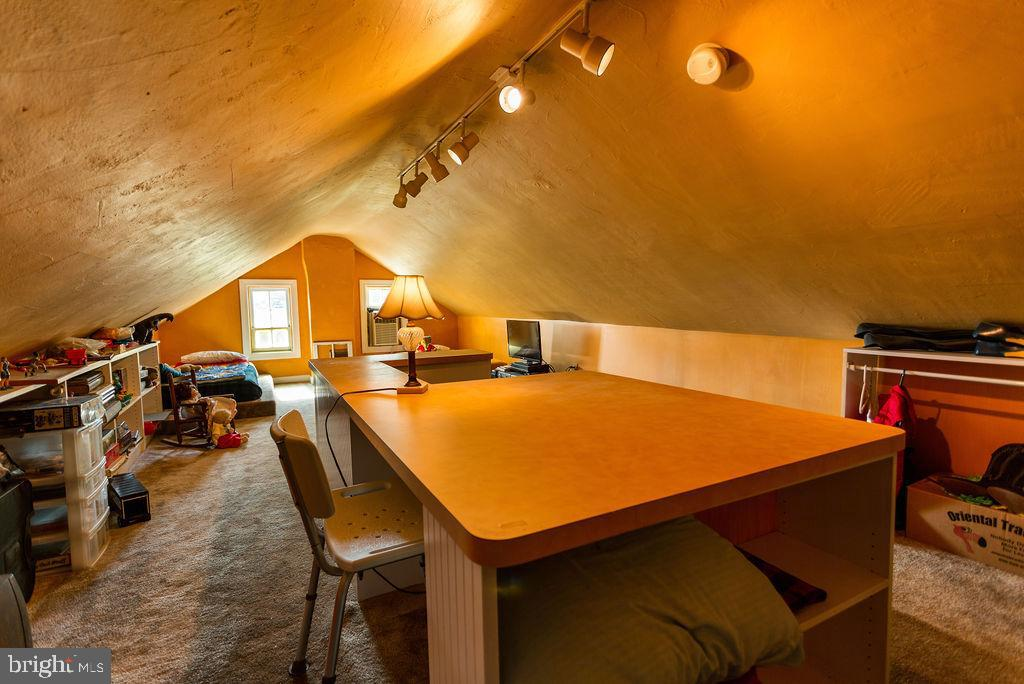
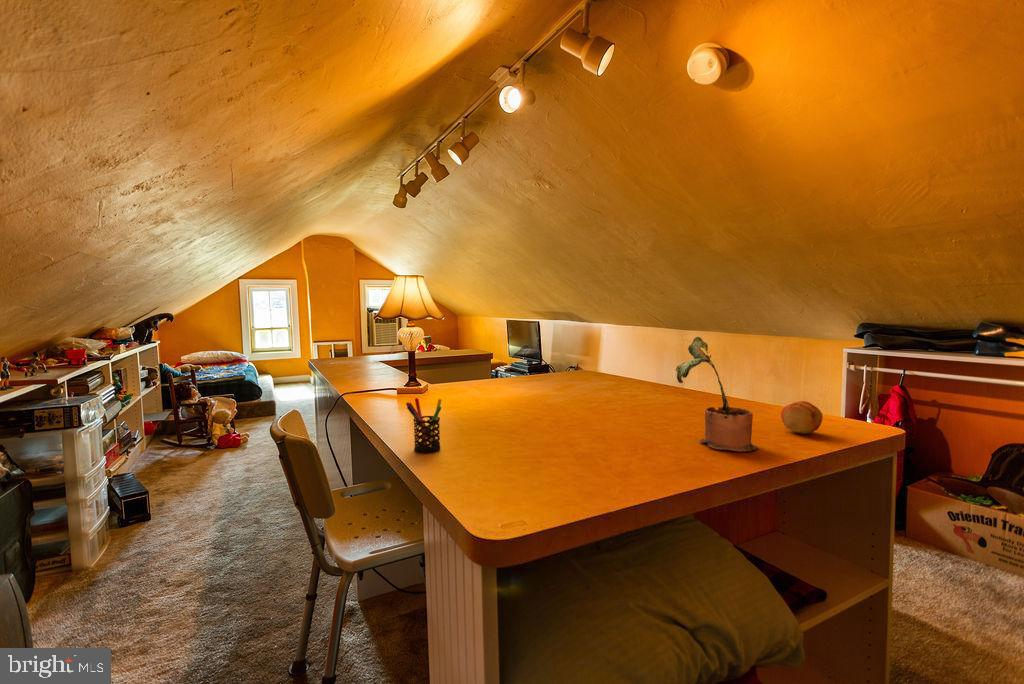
+ fruit (801, 416)
+ potted plant (720, 388)
+ pen holder (428, 423)
